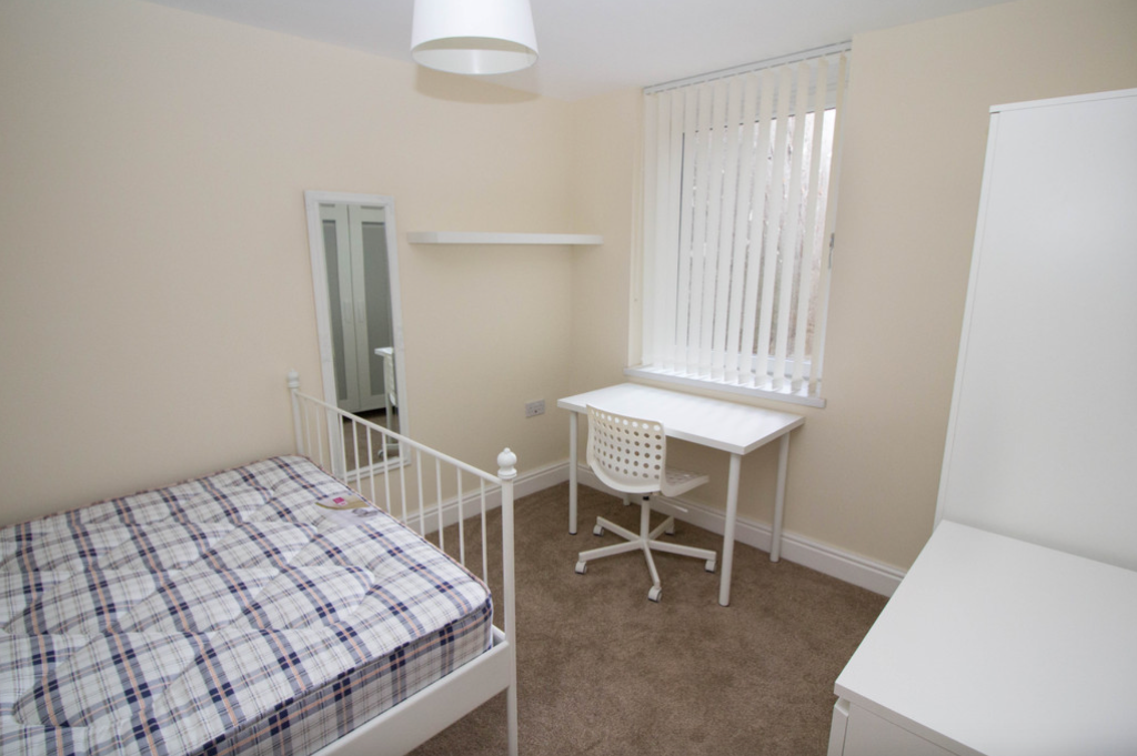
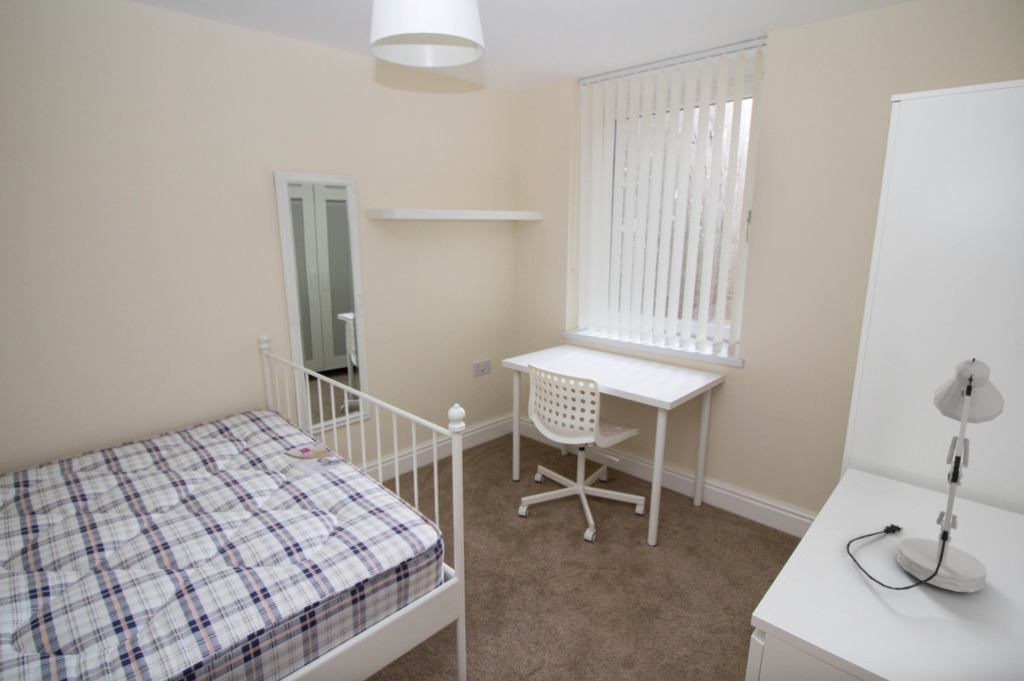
+ desk lamp (946, 461)
